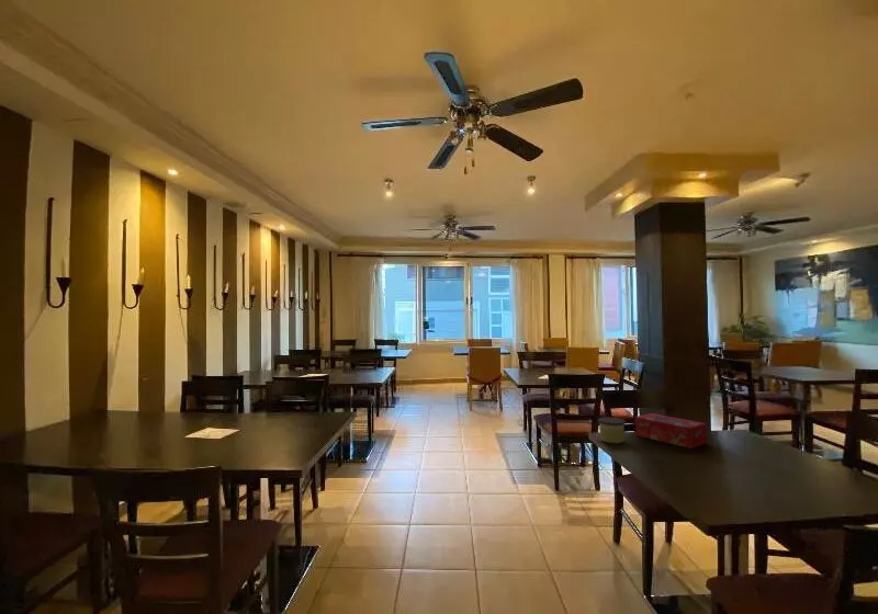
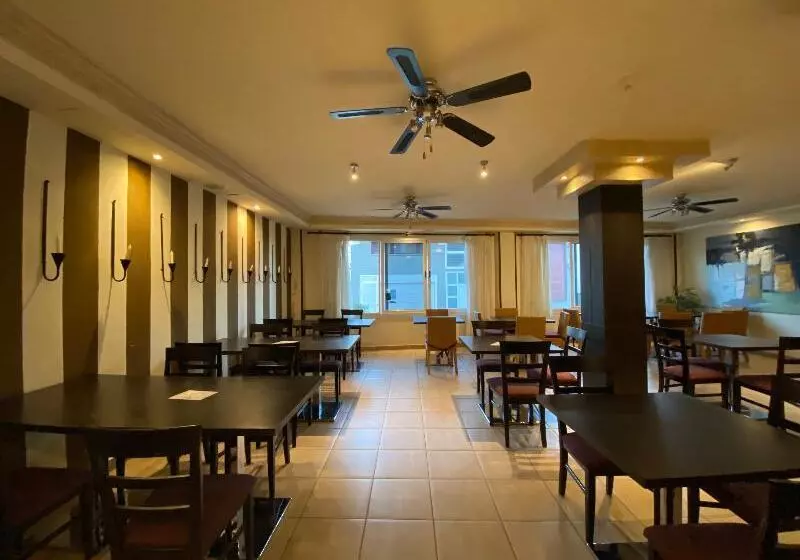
- tissue box (669, 429)
- candle (611, 430)
